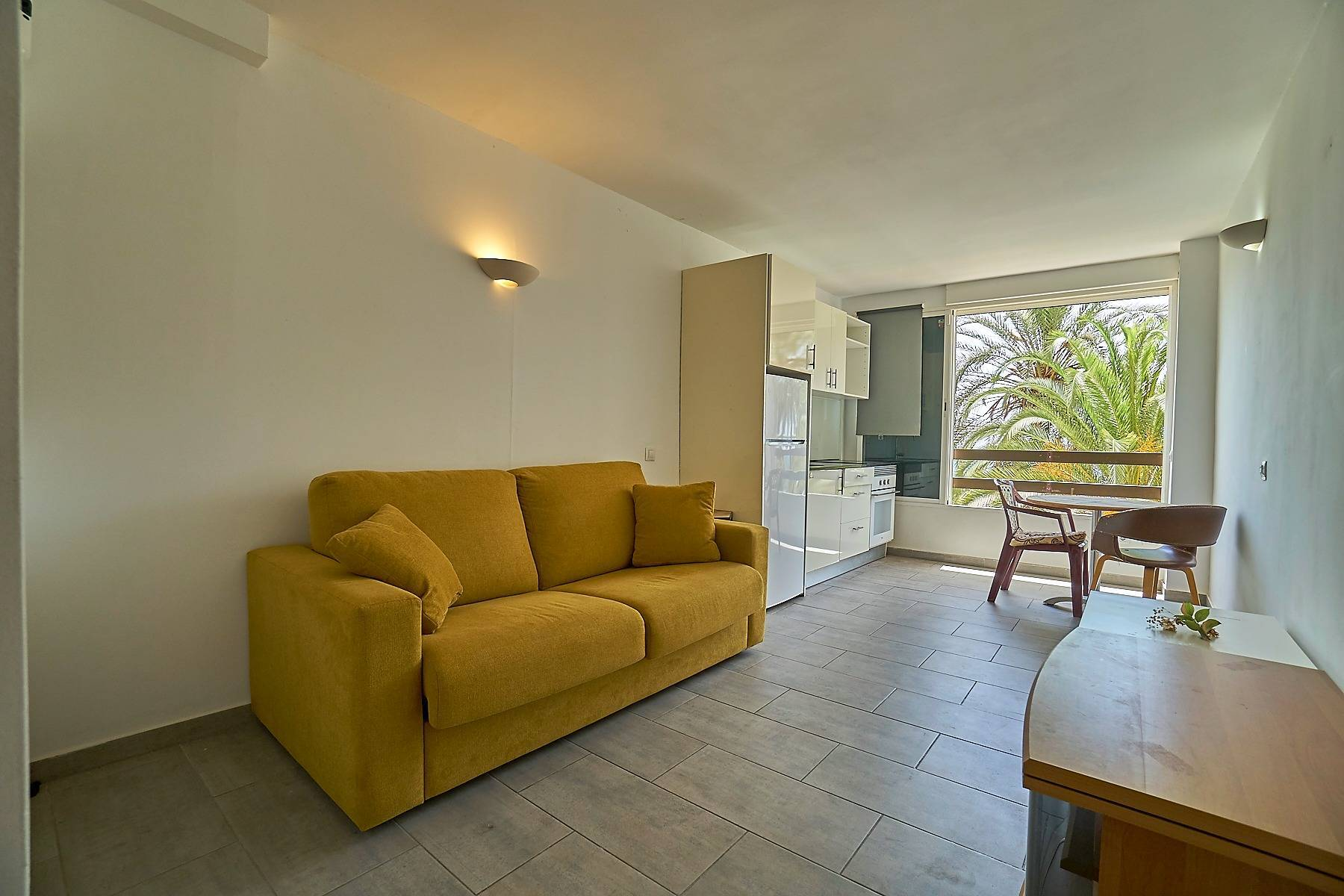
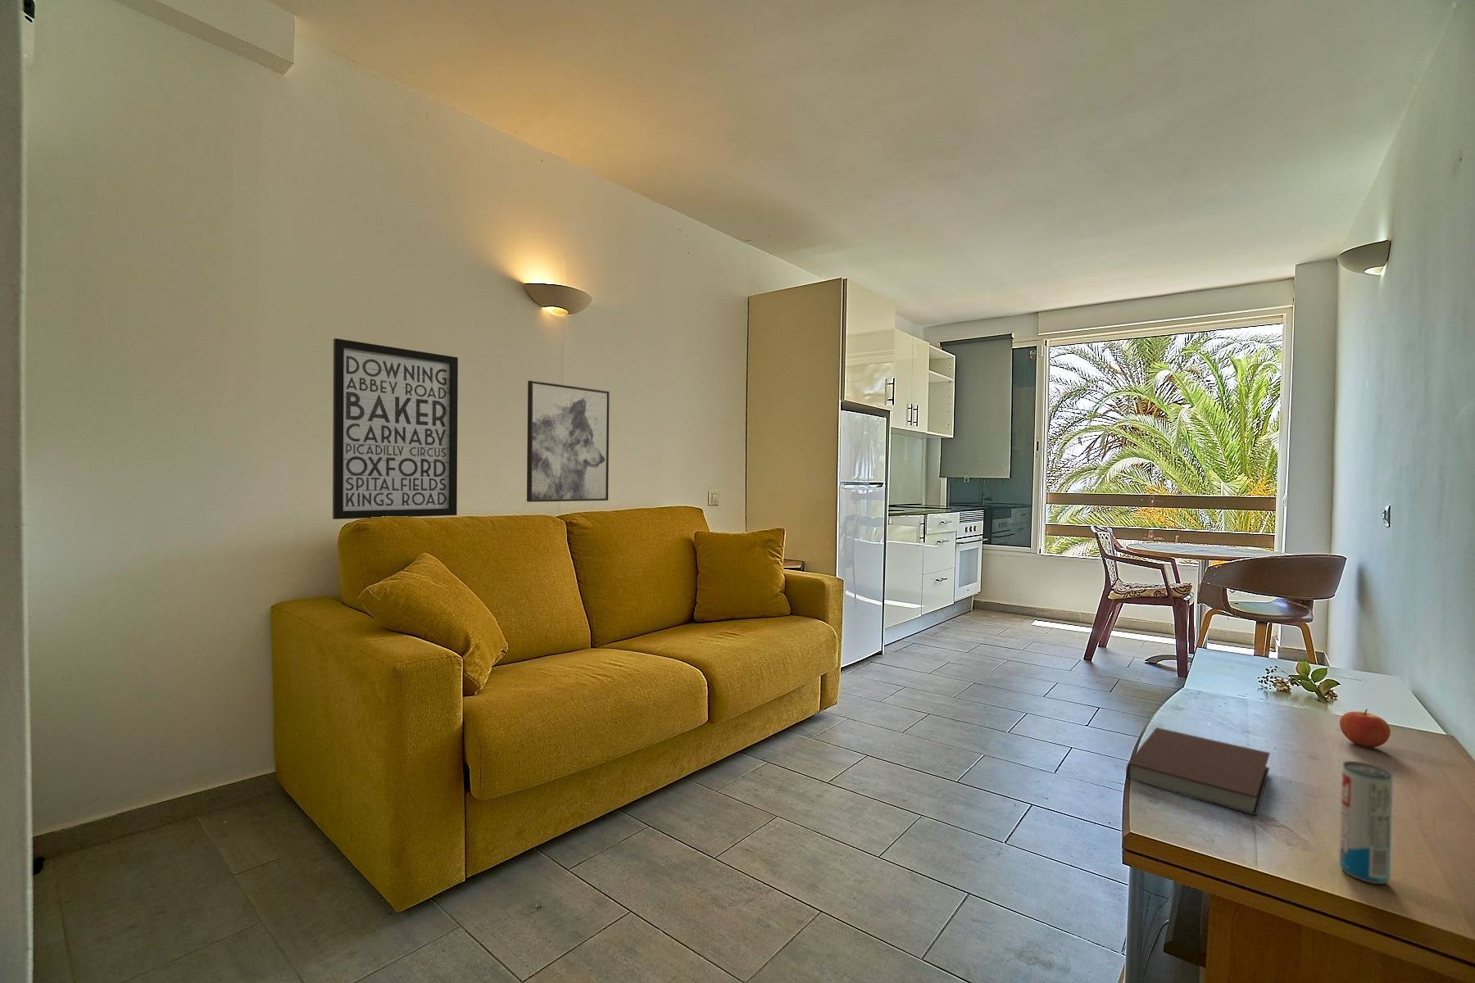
+ apple (1364, 726)
+ notebook (1198, 765)
+ beverage can (1365, 821)
+ wall art (570, 443)
+ wall art (399, 432)
